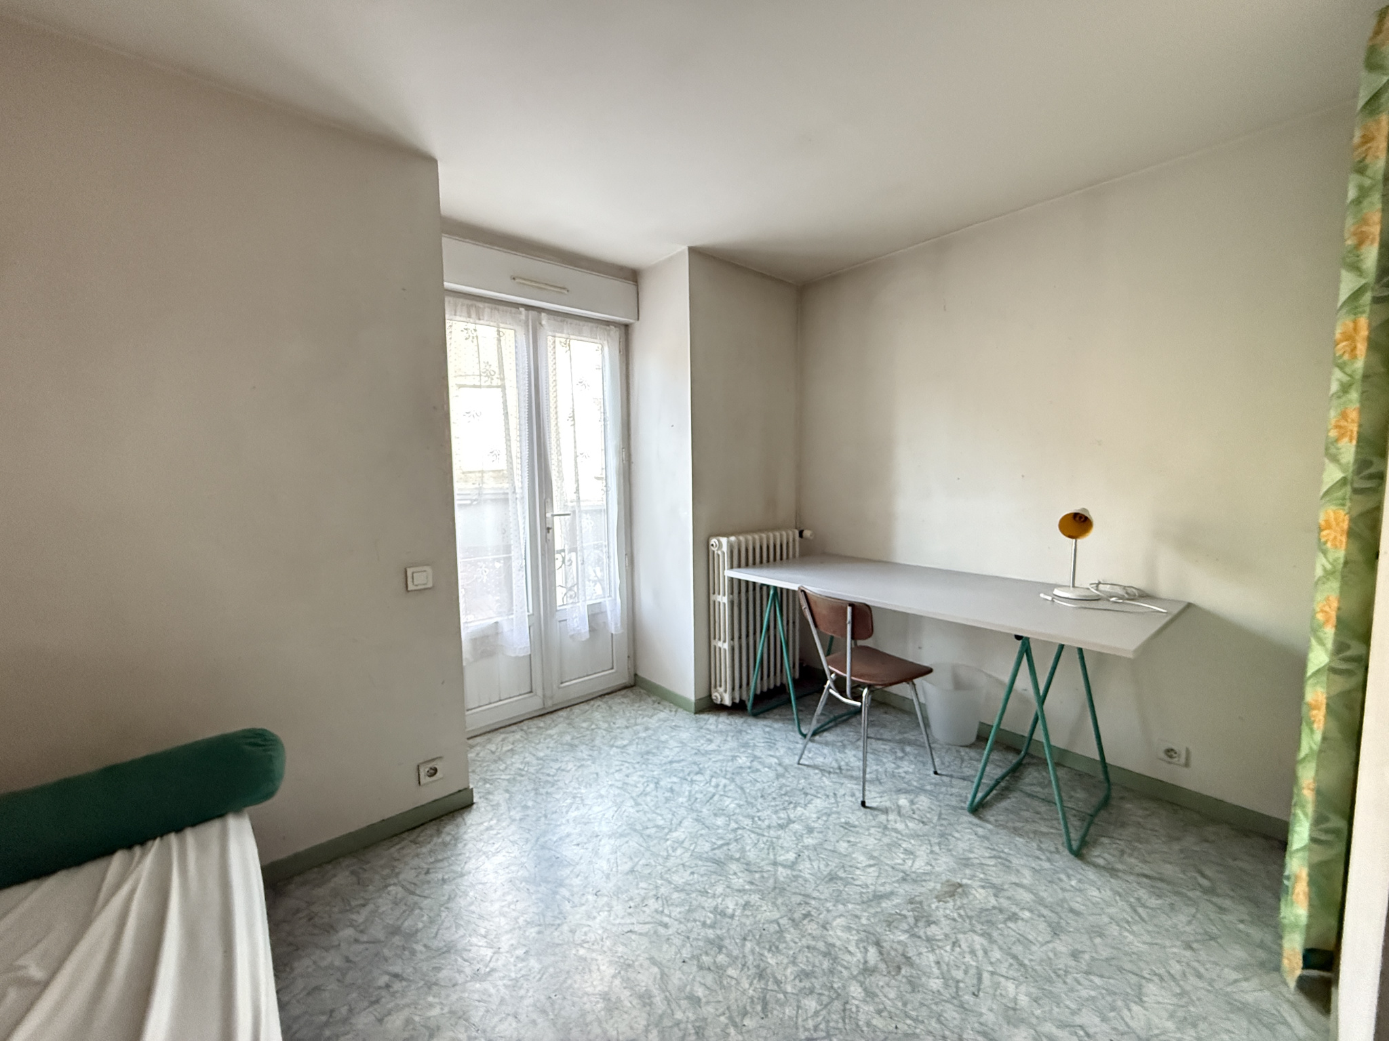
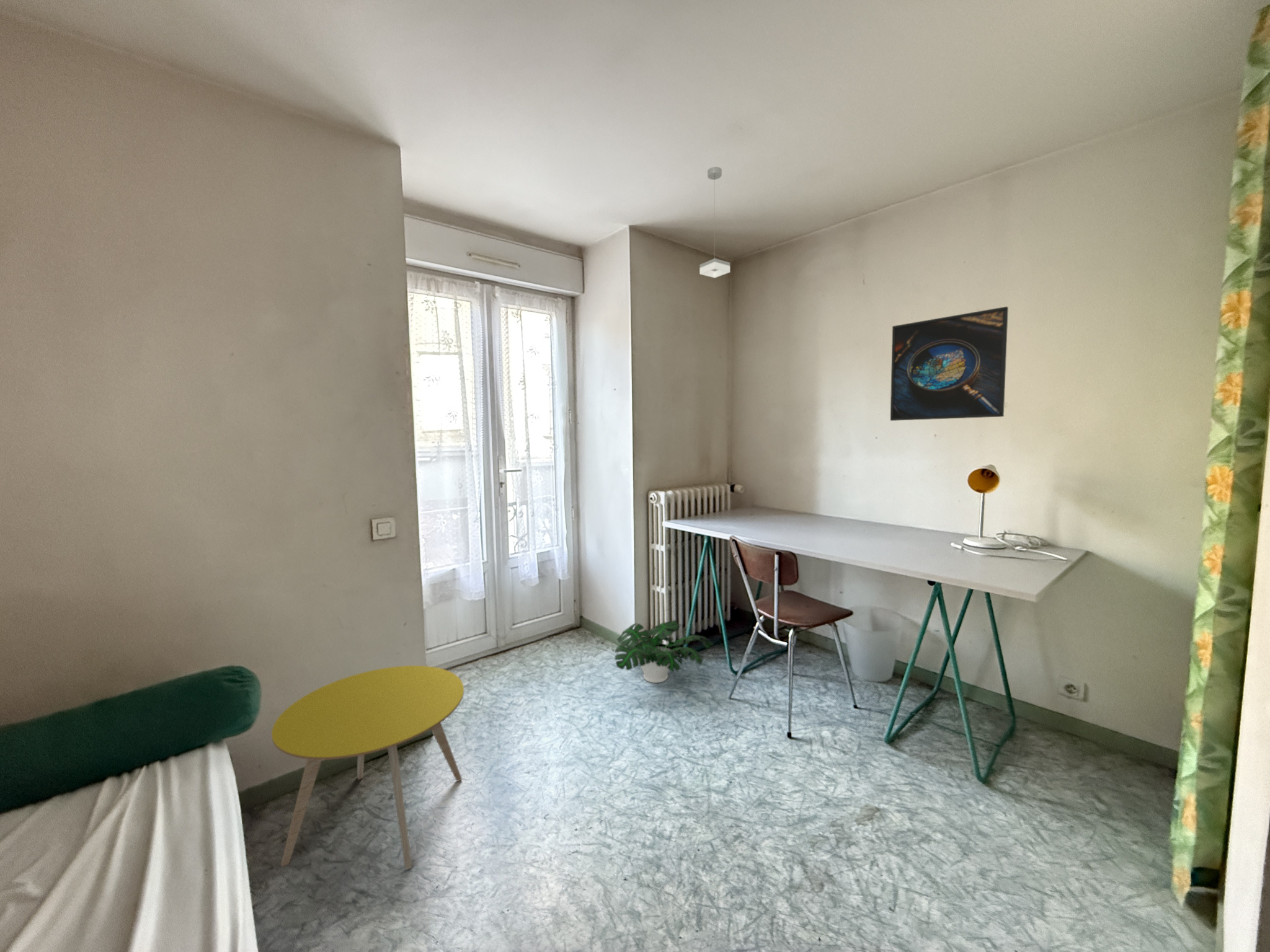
+ potted plant (655, 659)
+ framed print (944, 368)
+ side table (375, 752)
+ pendant lamp (714, 222)
